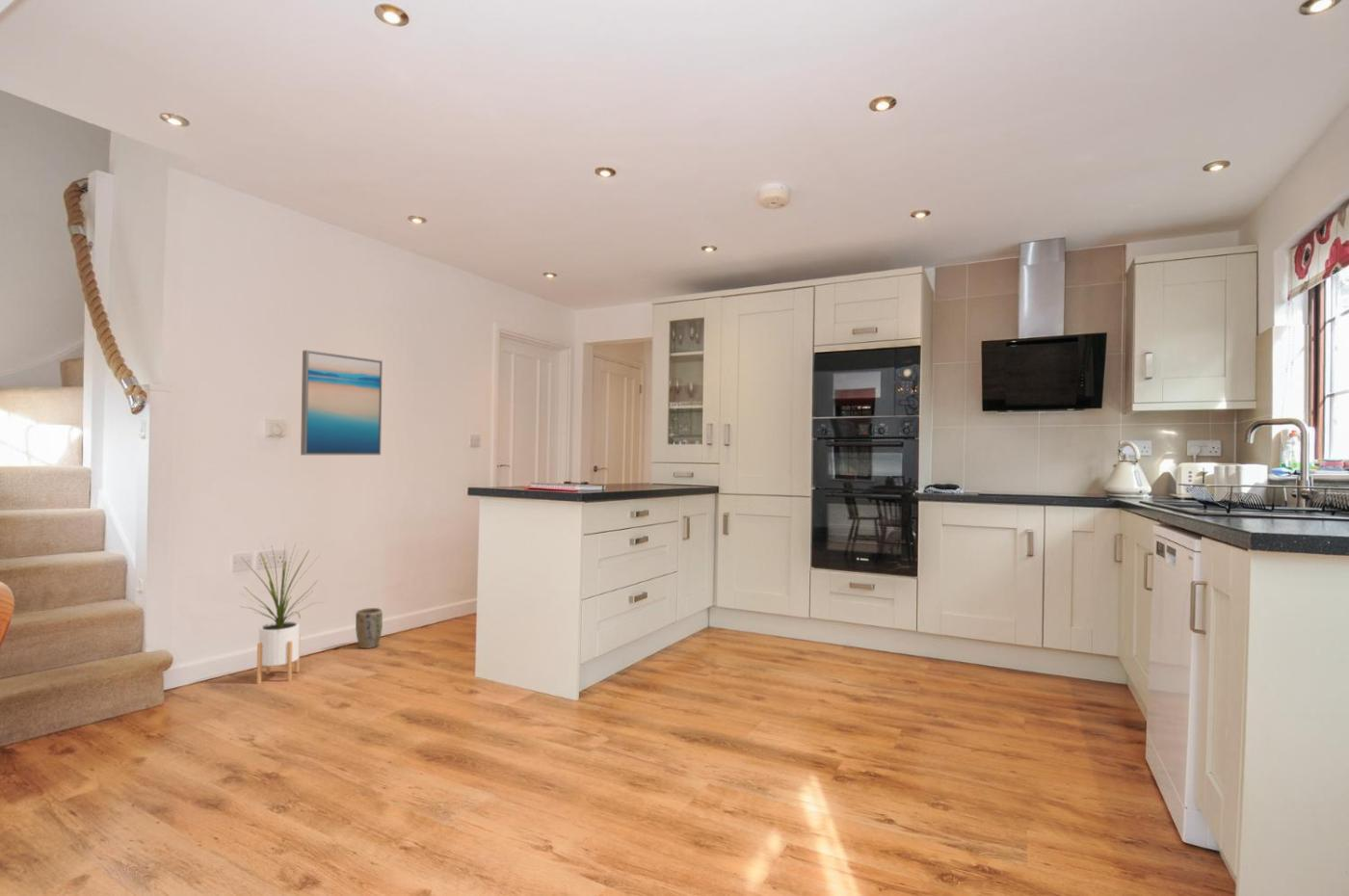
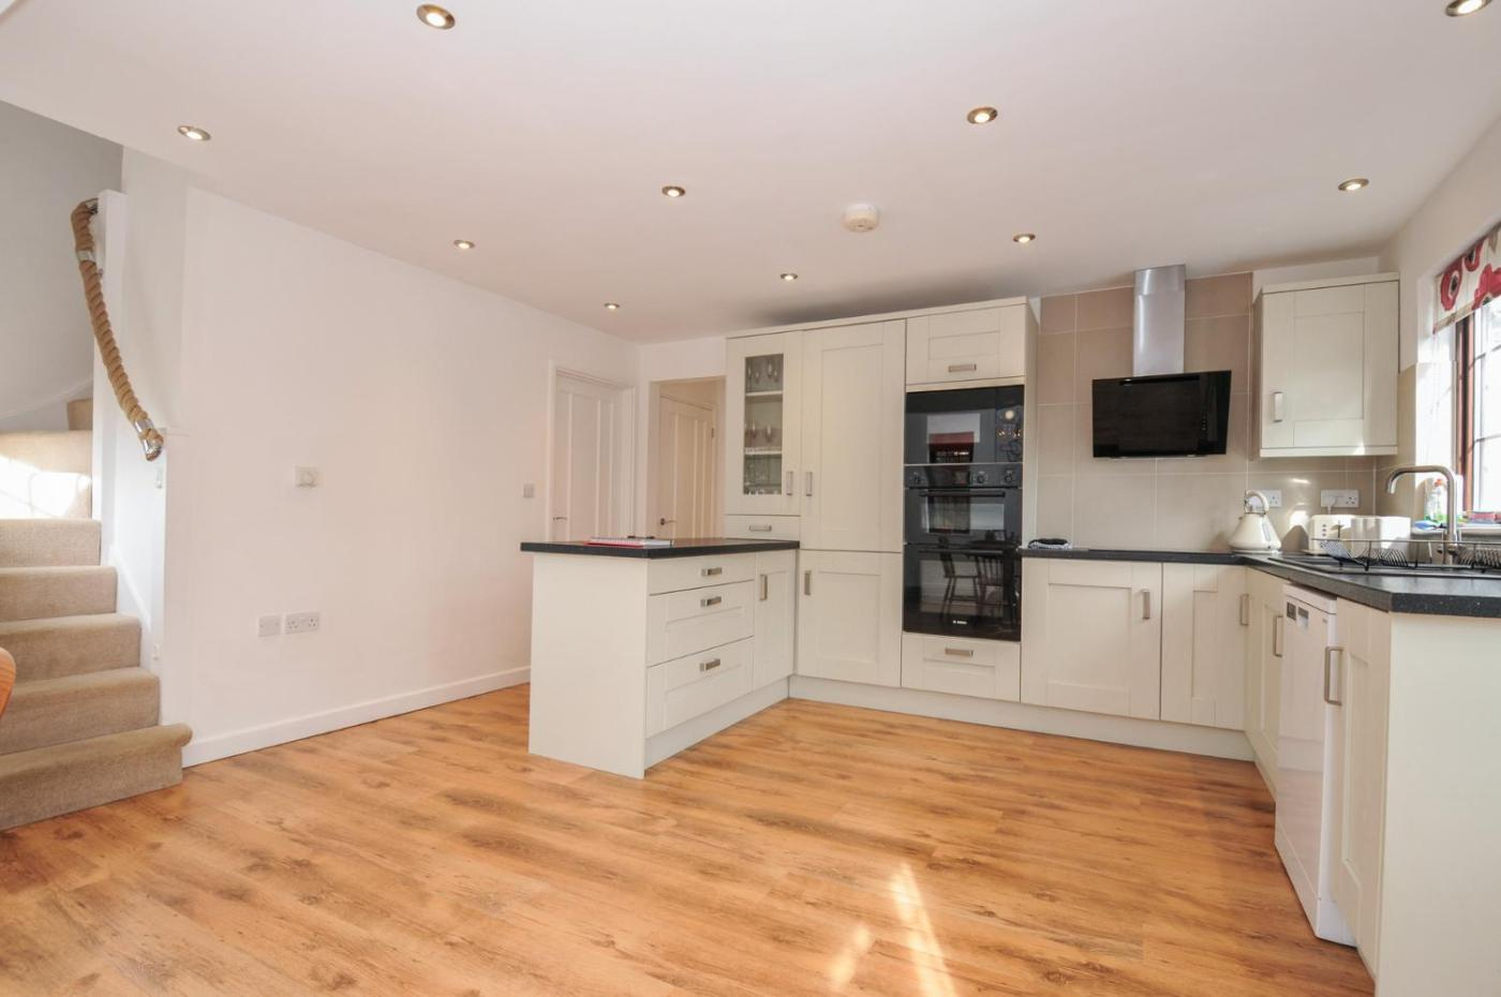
- house plant (279, 609)
- plant pot (369, 628)
- wall art (343, 405)
